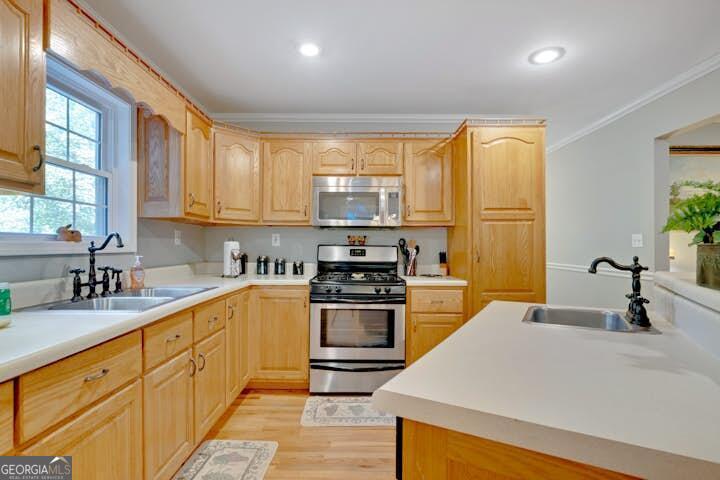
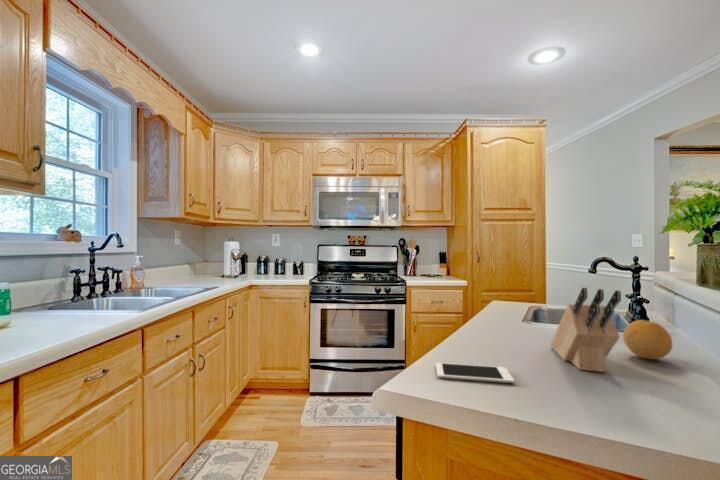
+ knife block (583, 323)
+ cell phone (472, 372)
+ fruit (647, 339)
